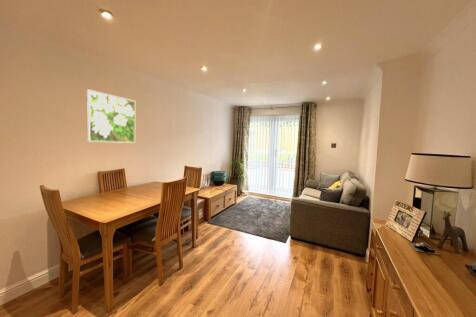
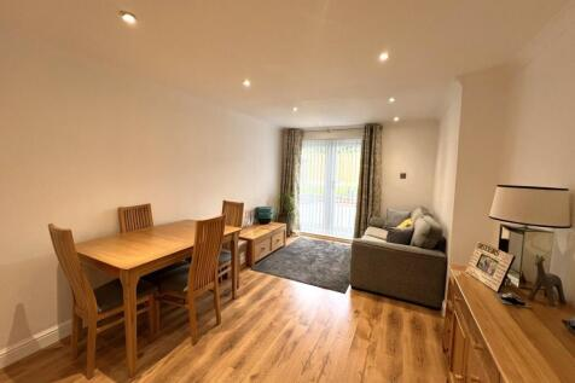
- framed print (113, 119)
